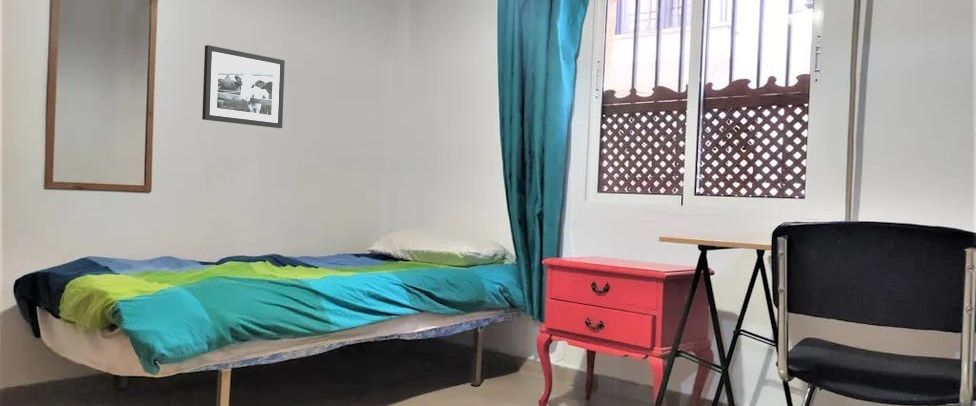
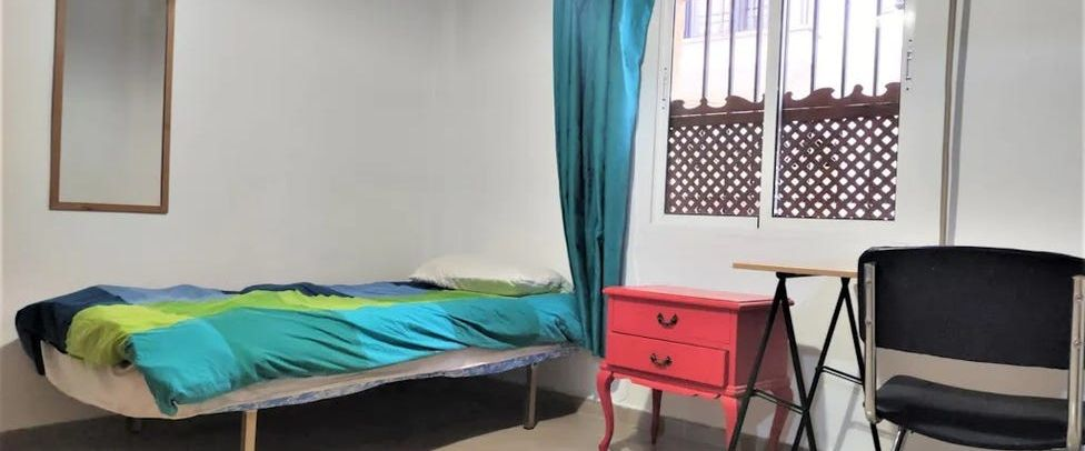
- picture frame (245, 88)
